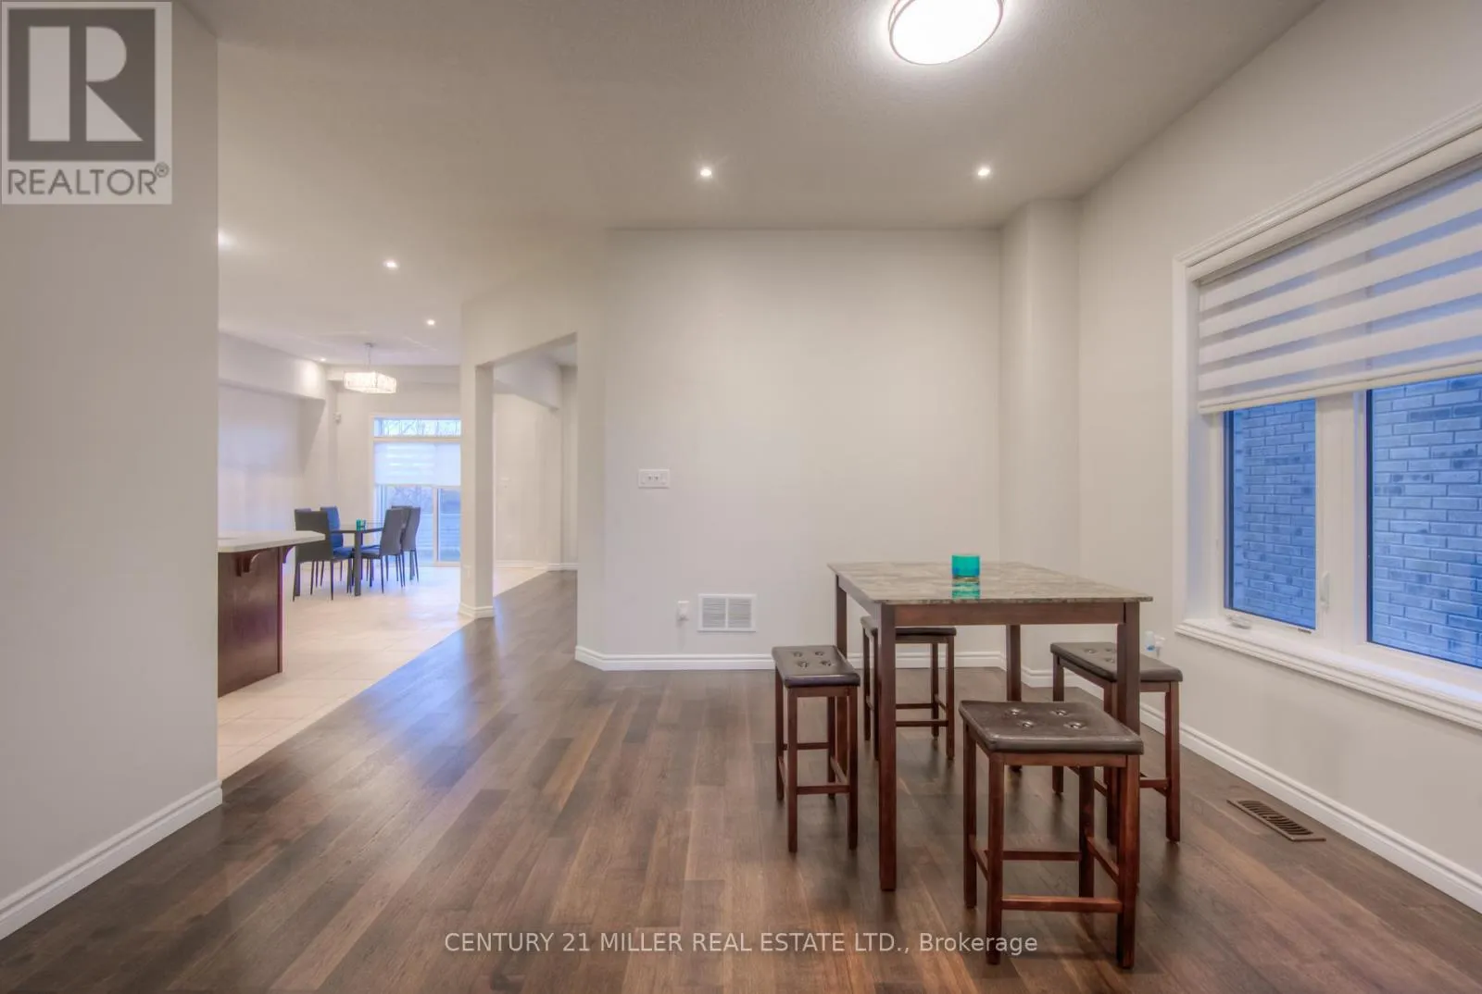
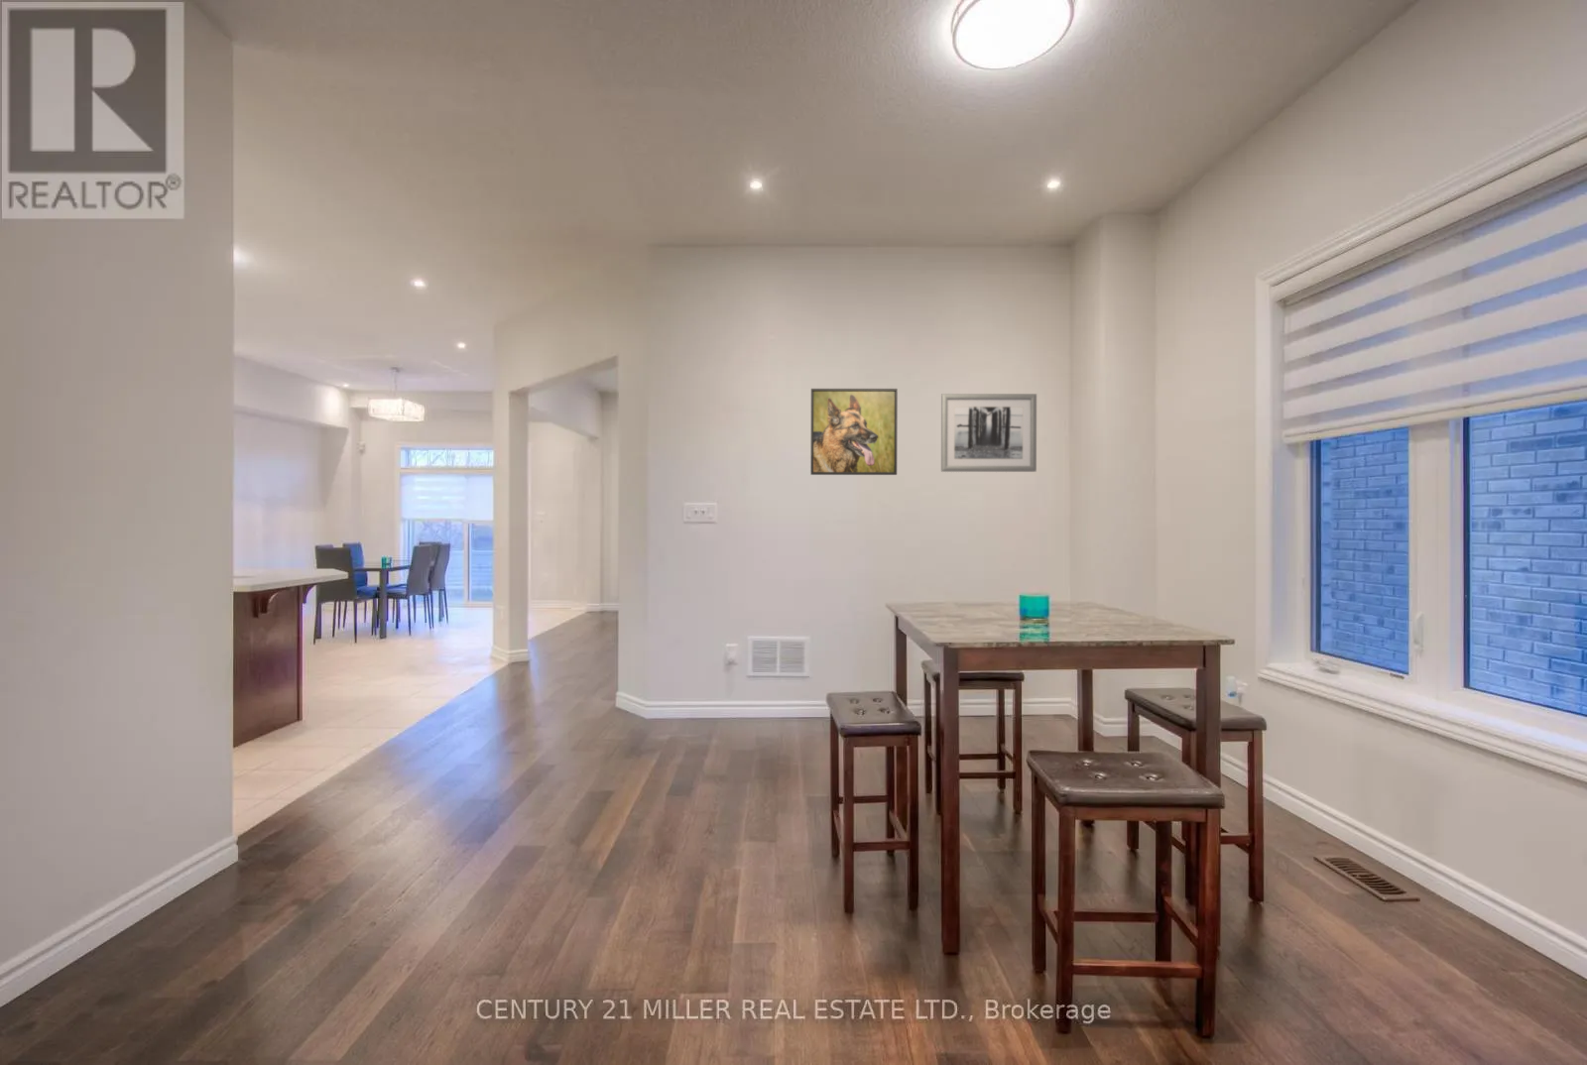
+ wall art (988, 433)
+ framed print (854, 431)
